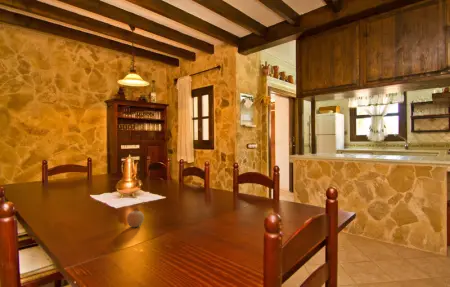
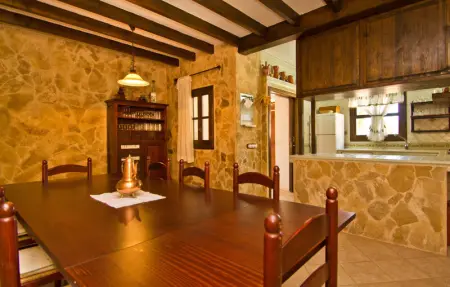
- fruit (135, 217)
